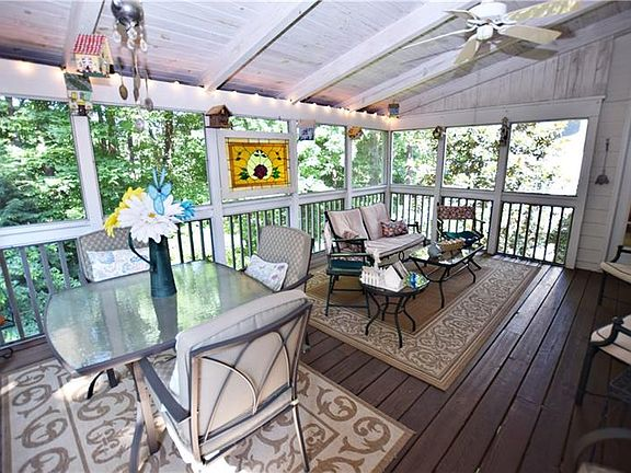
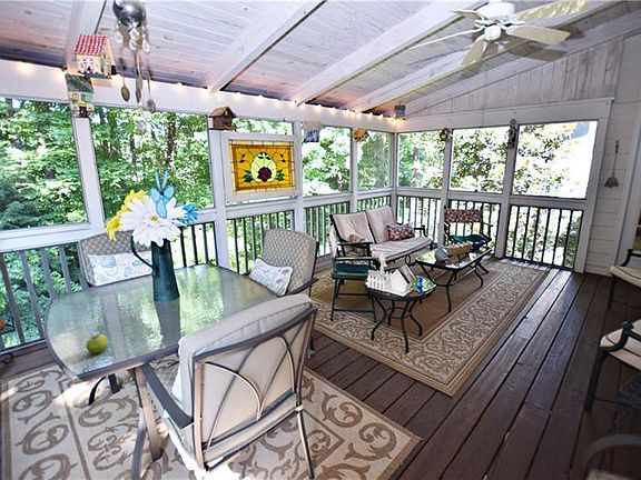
+ fruit (97, 343)
